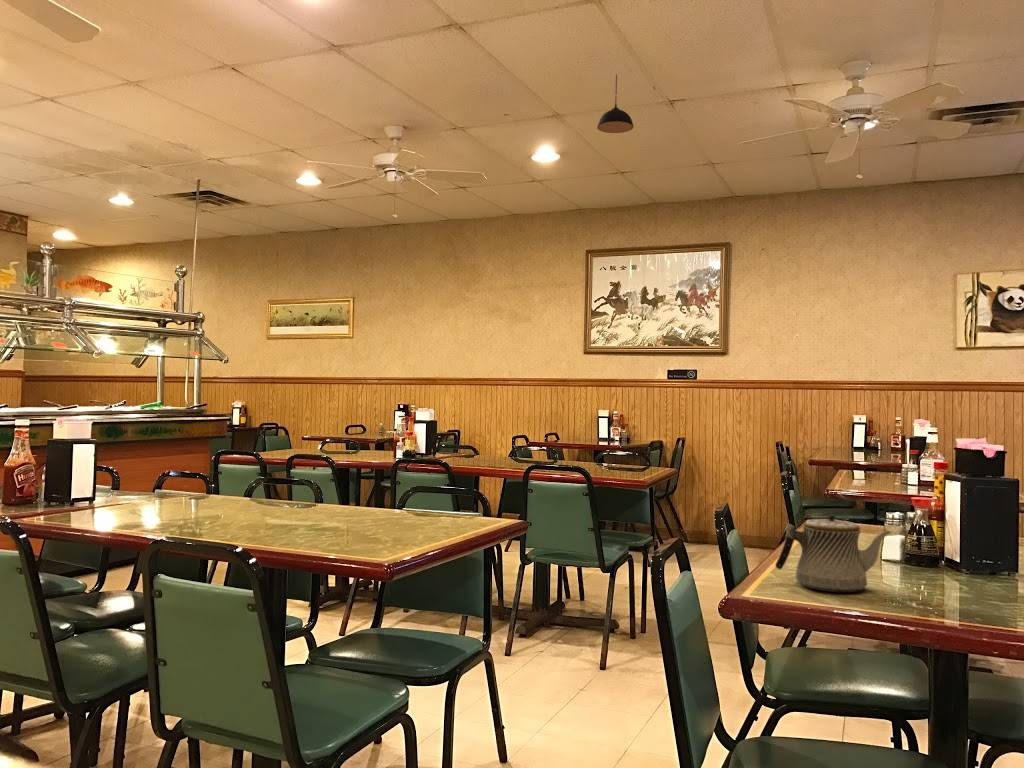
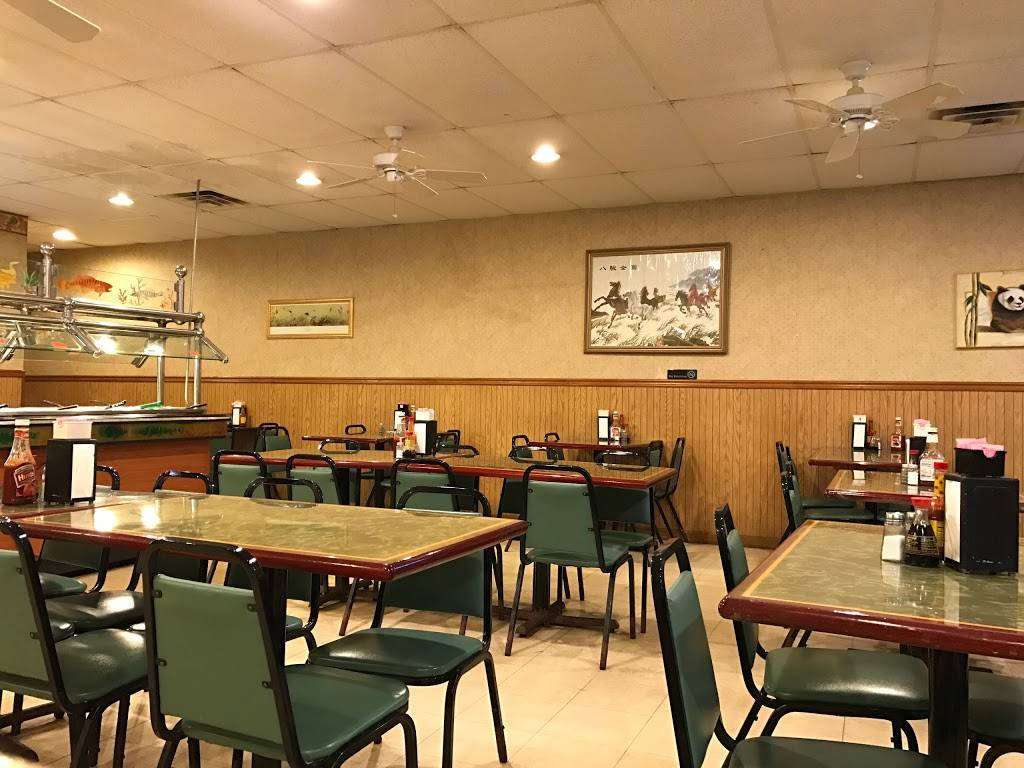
- teapot (833, 550)
- pendant light (615, 100)
